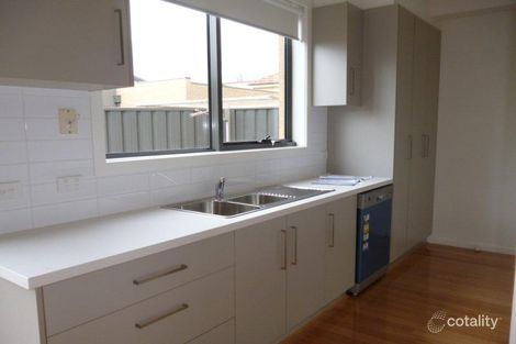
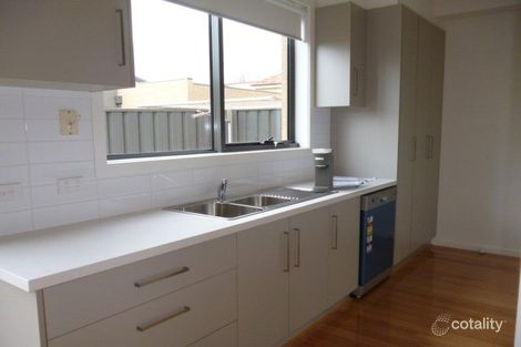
+ coffee maker (323, 169)
